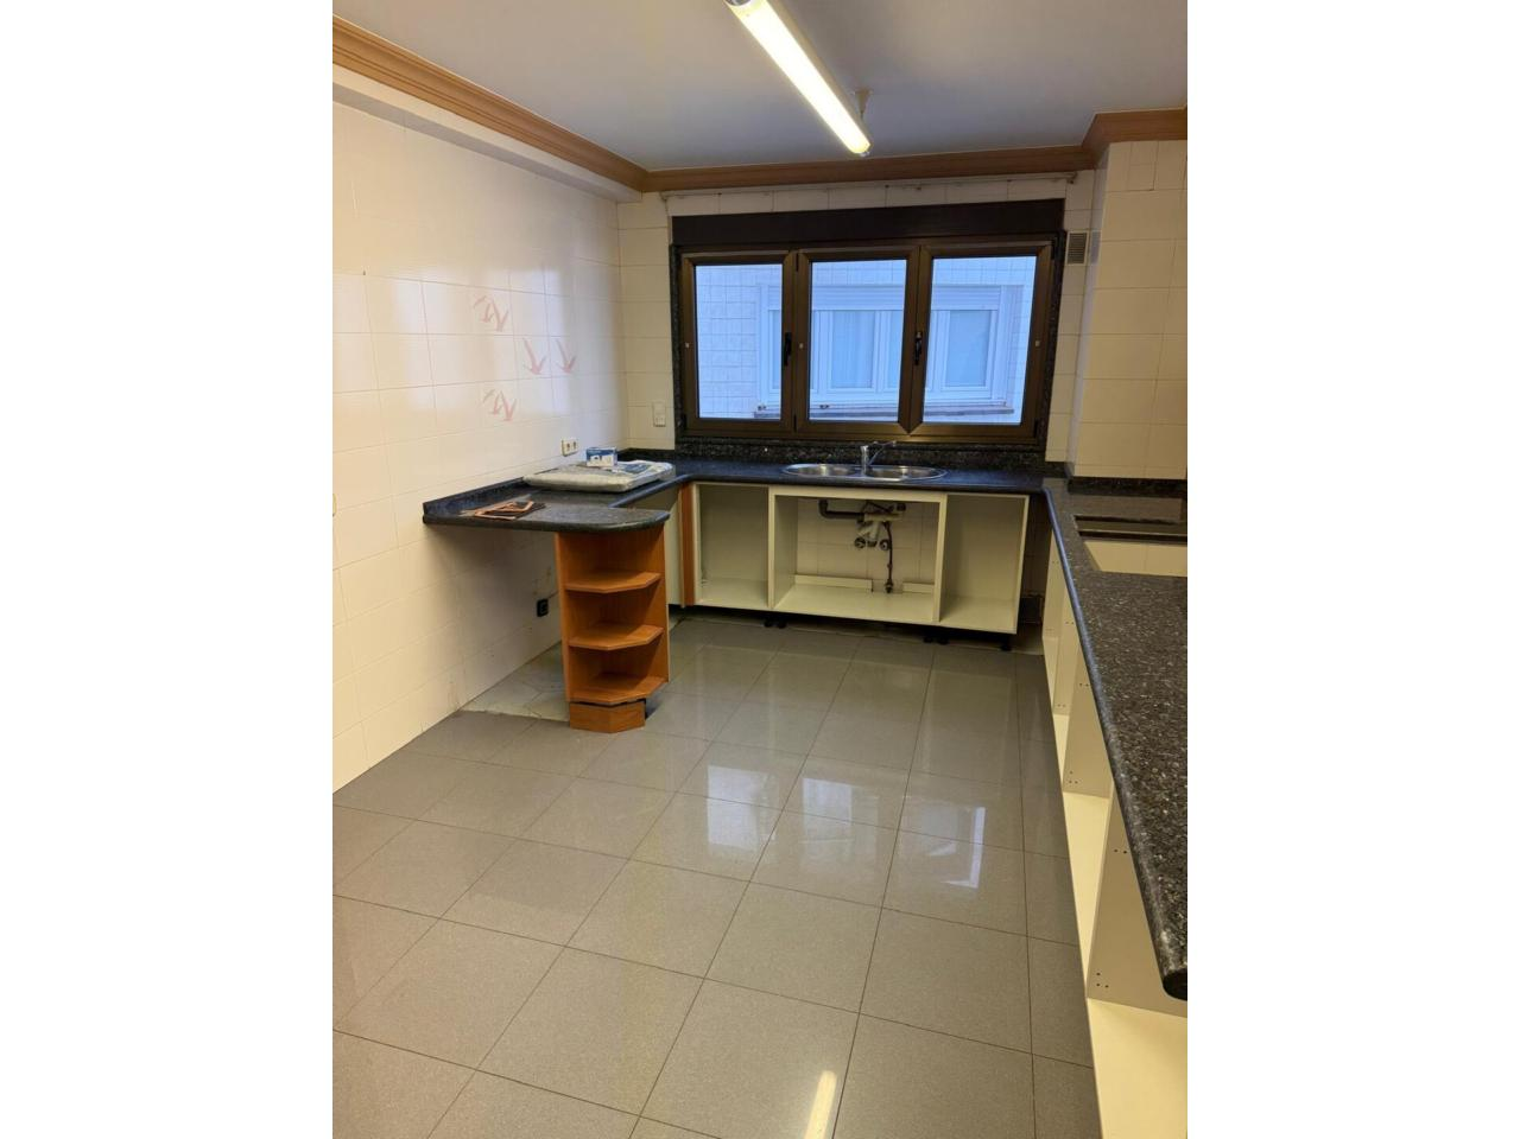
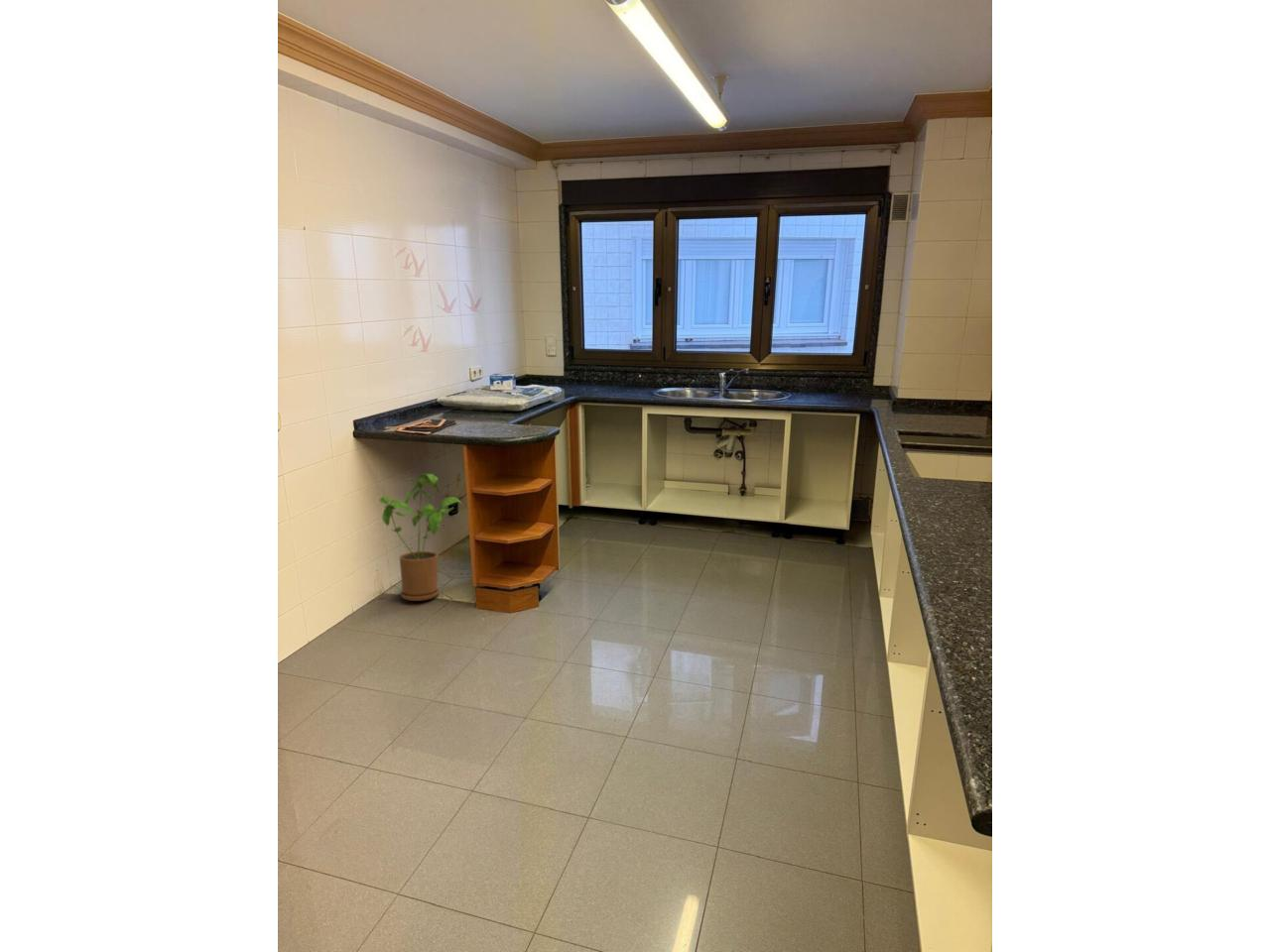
+ house plant (424, 536)
